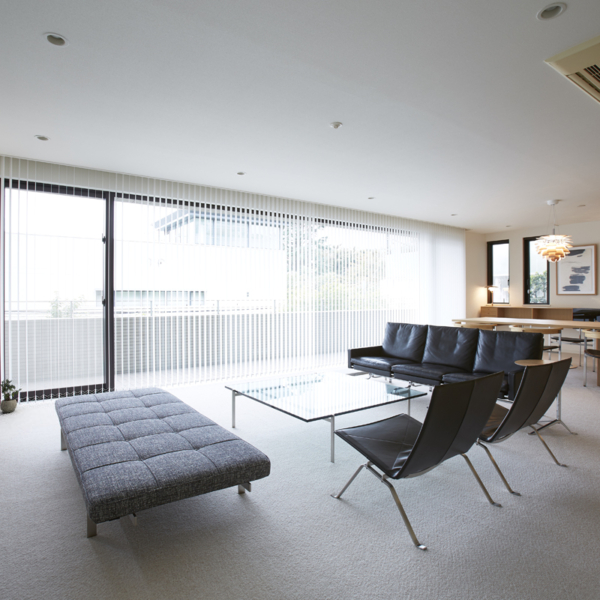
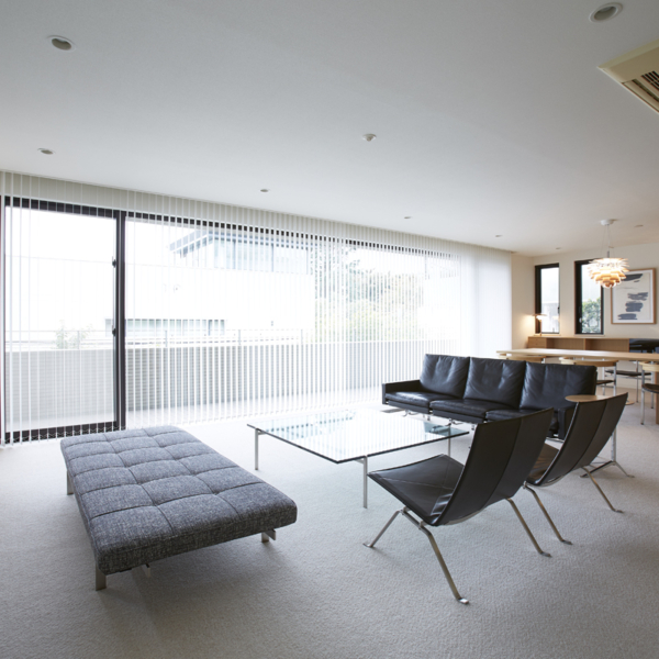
- potted plant (10, 395)
